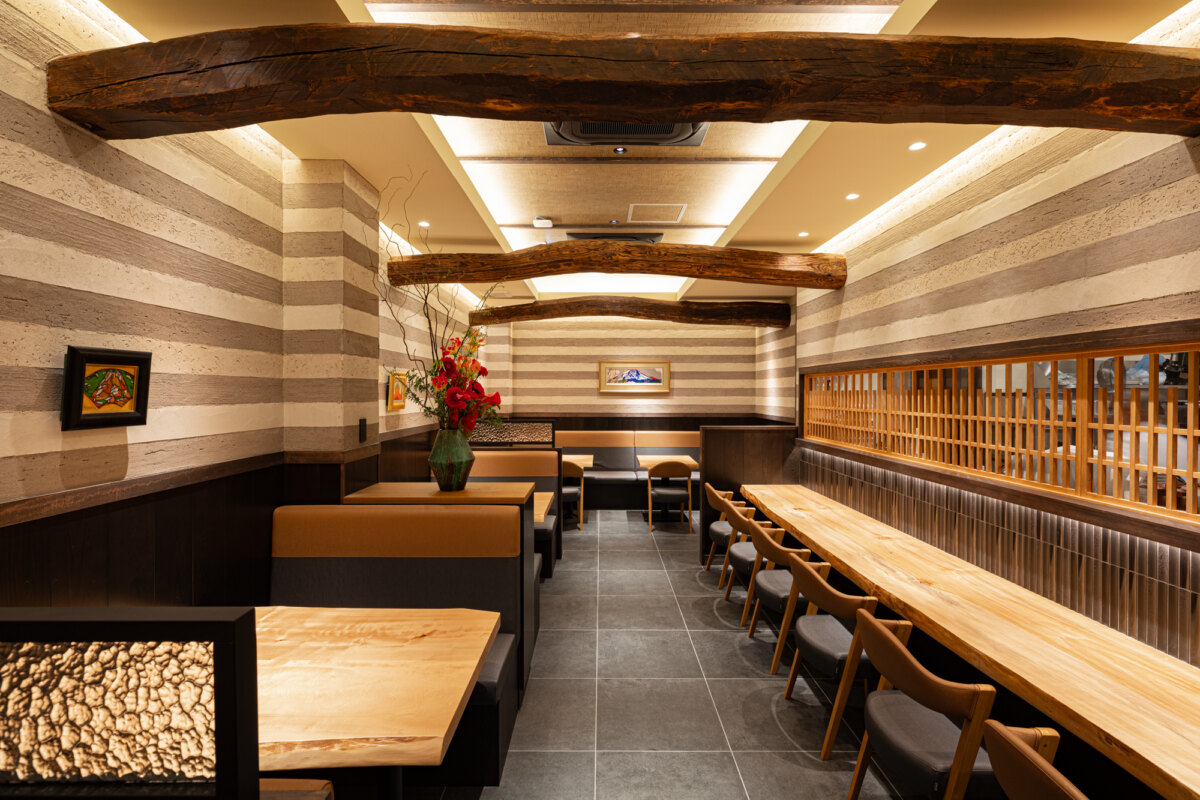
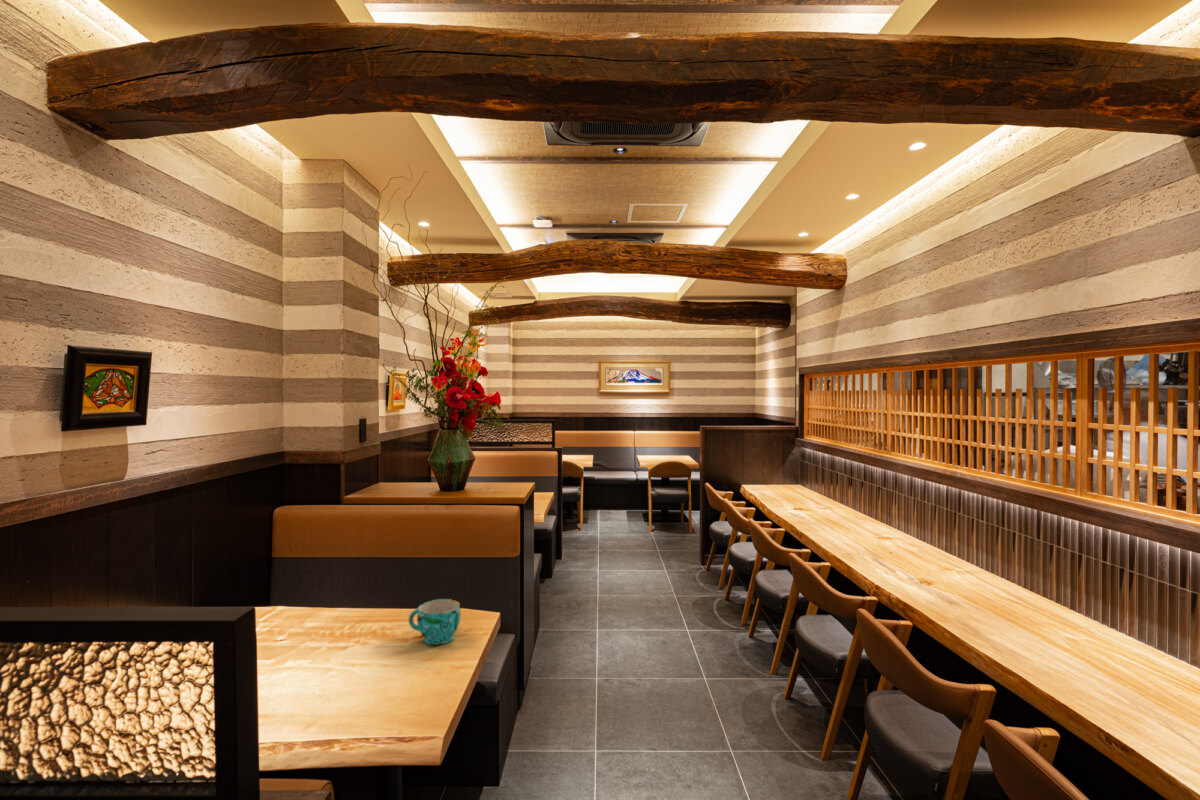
+ cup (436, 623)
